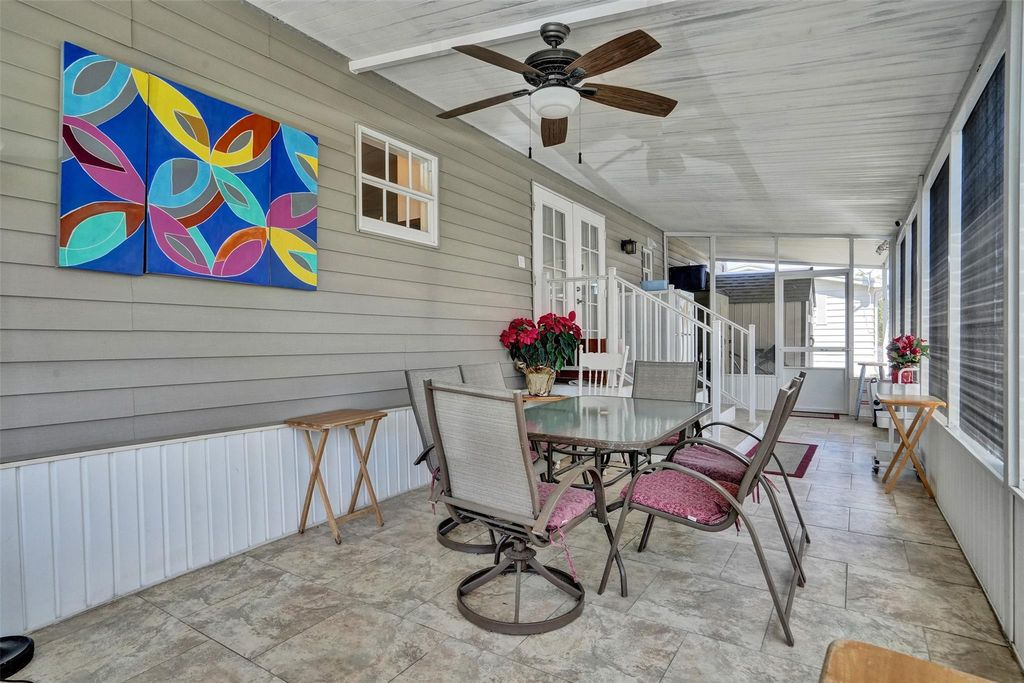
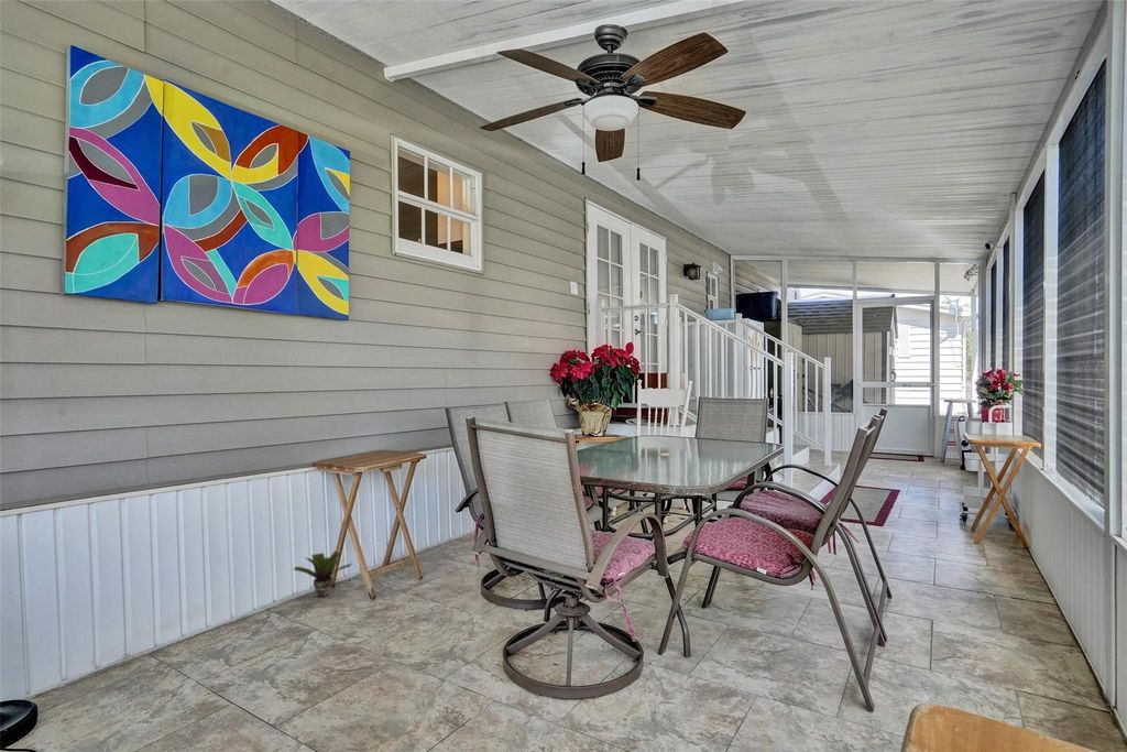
+ potted plant (324, 574)
